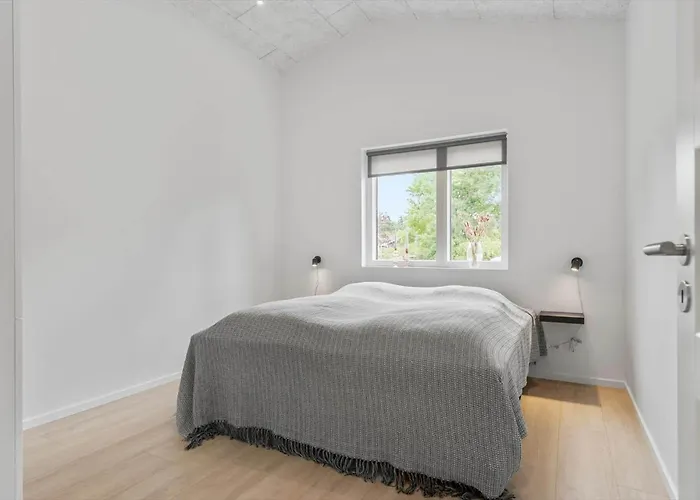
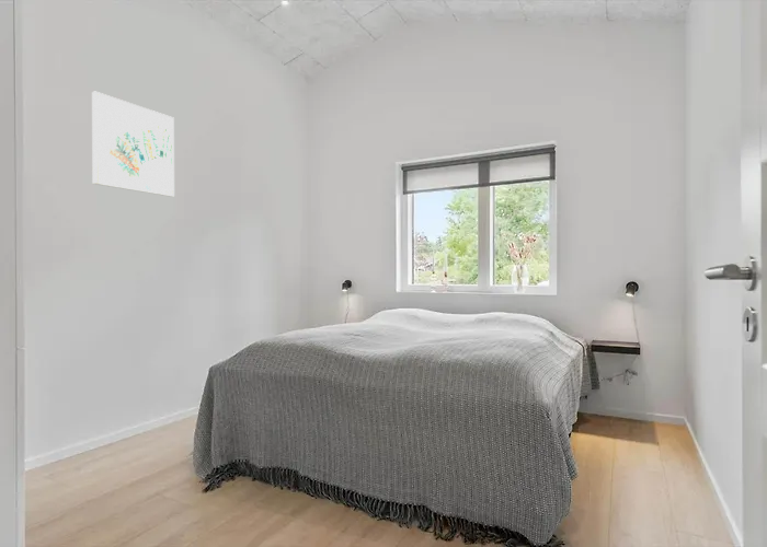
+ wall art (136, 148)
